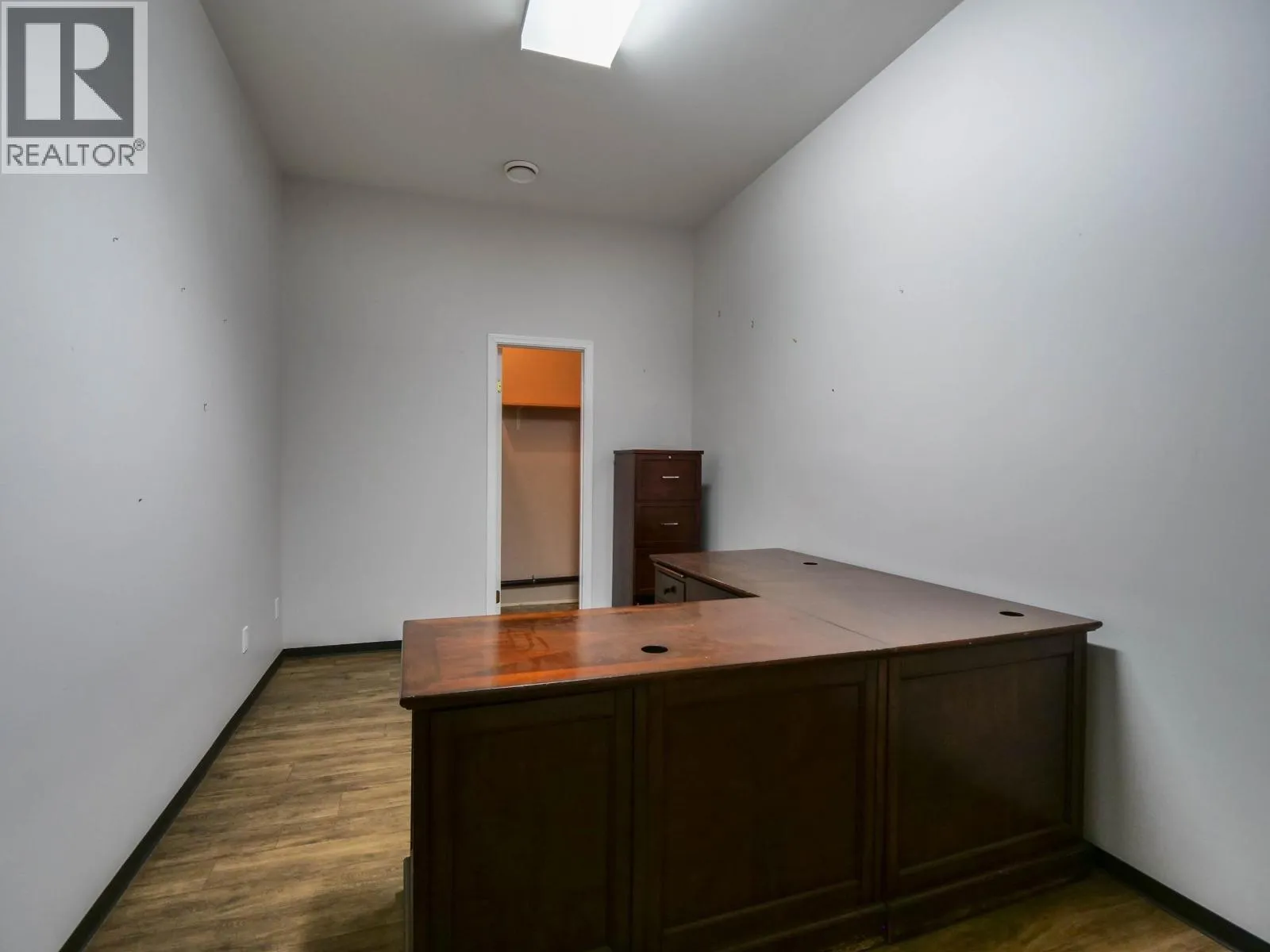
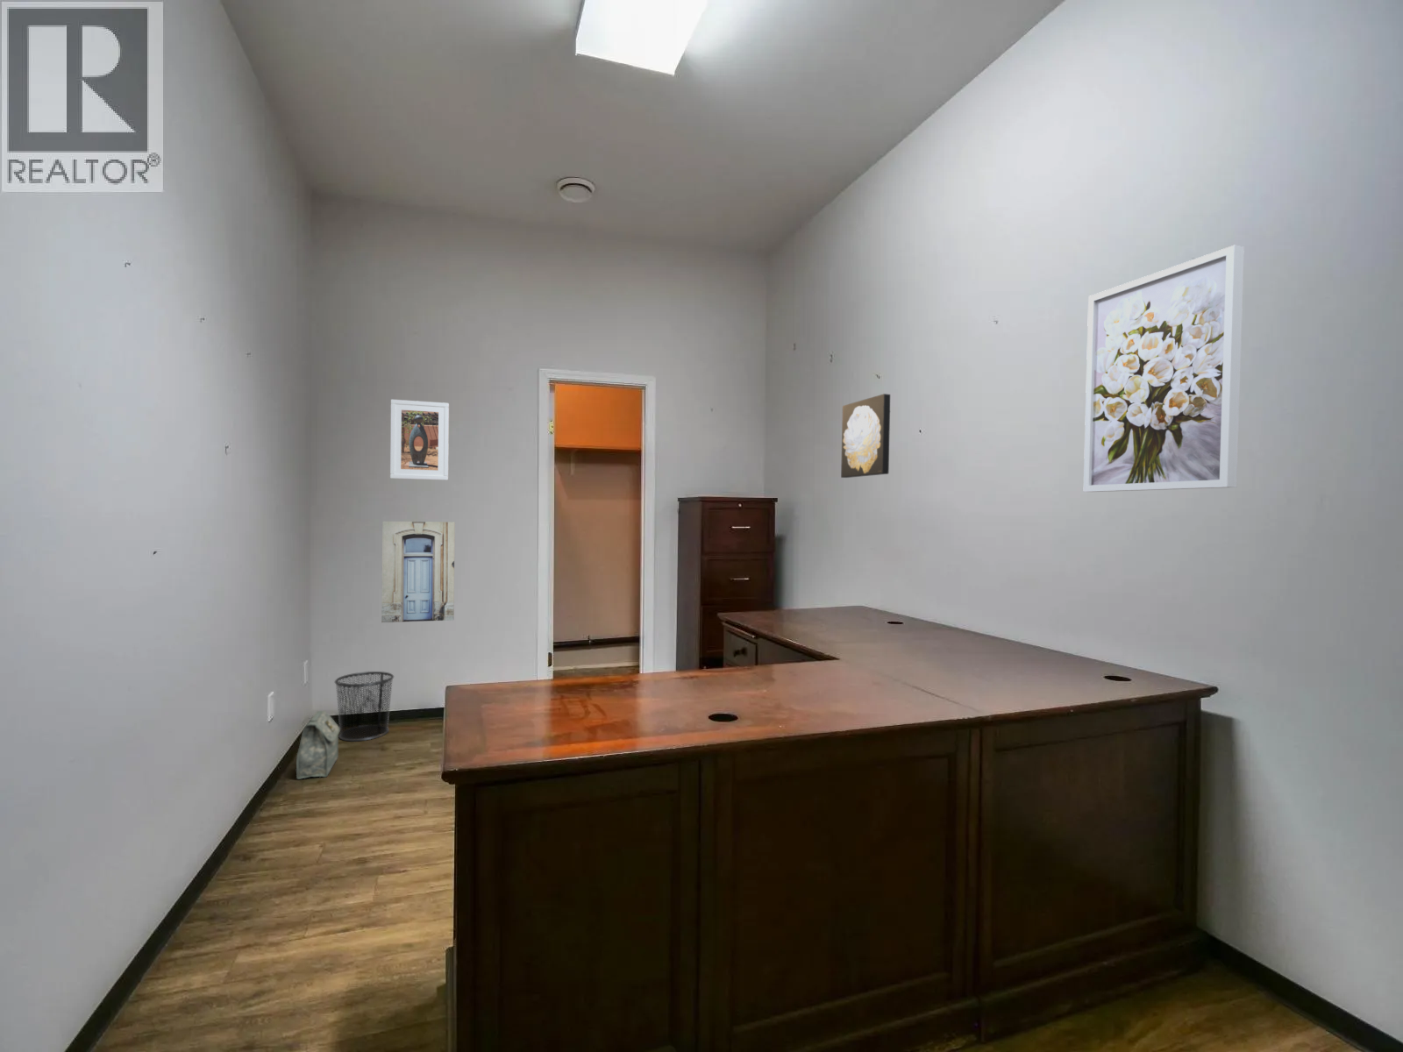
+ wall art (1154, 382)
+ wall art (865, 438)
+ waste bin (363, 706)
+ bag (318, 741)
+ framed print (419, 440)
+ wall art (419, 570)
